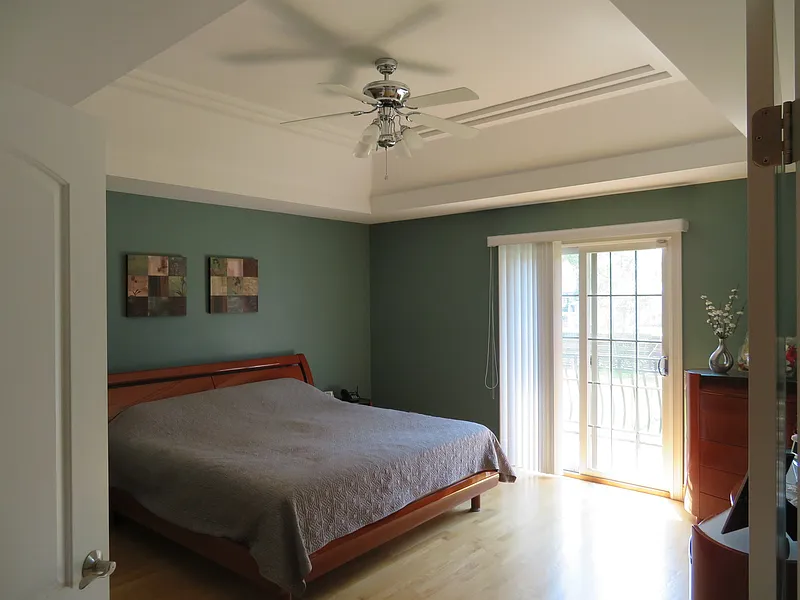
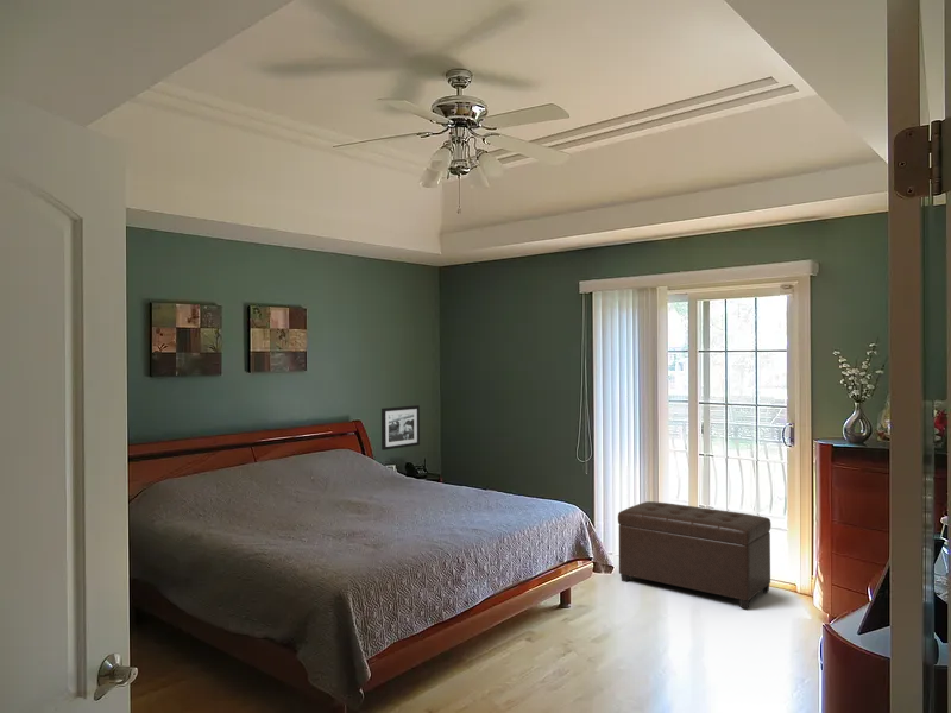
+ ottoman (692, 548)
+ picture frame (401, 427)
